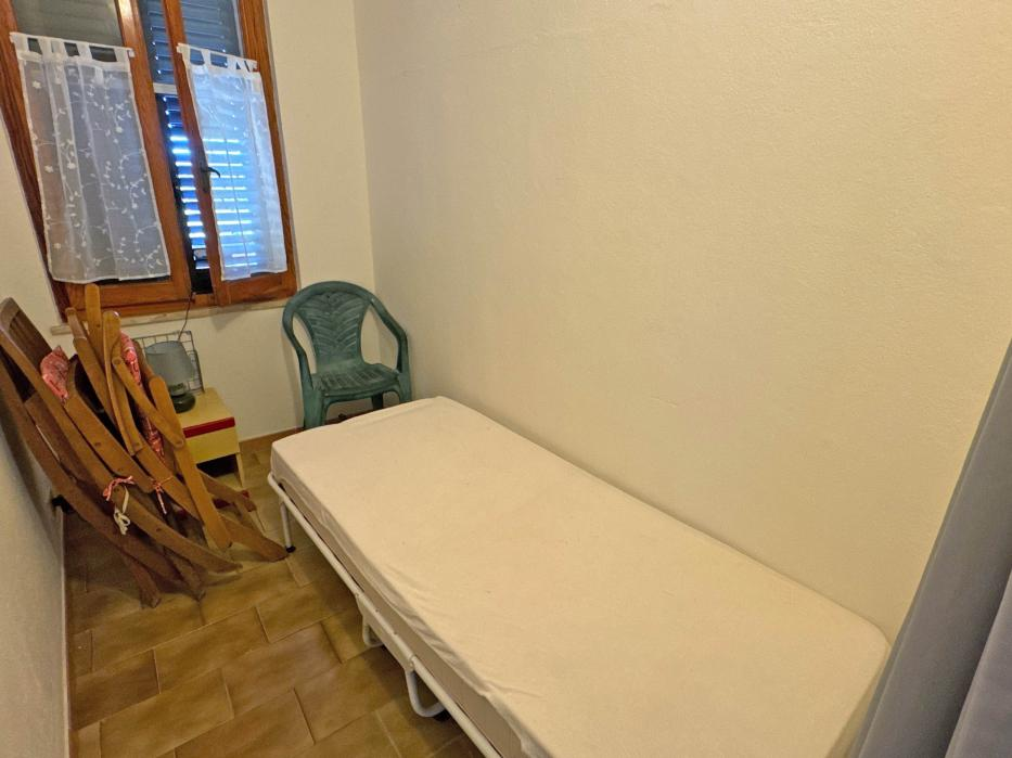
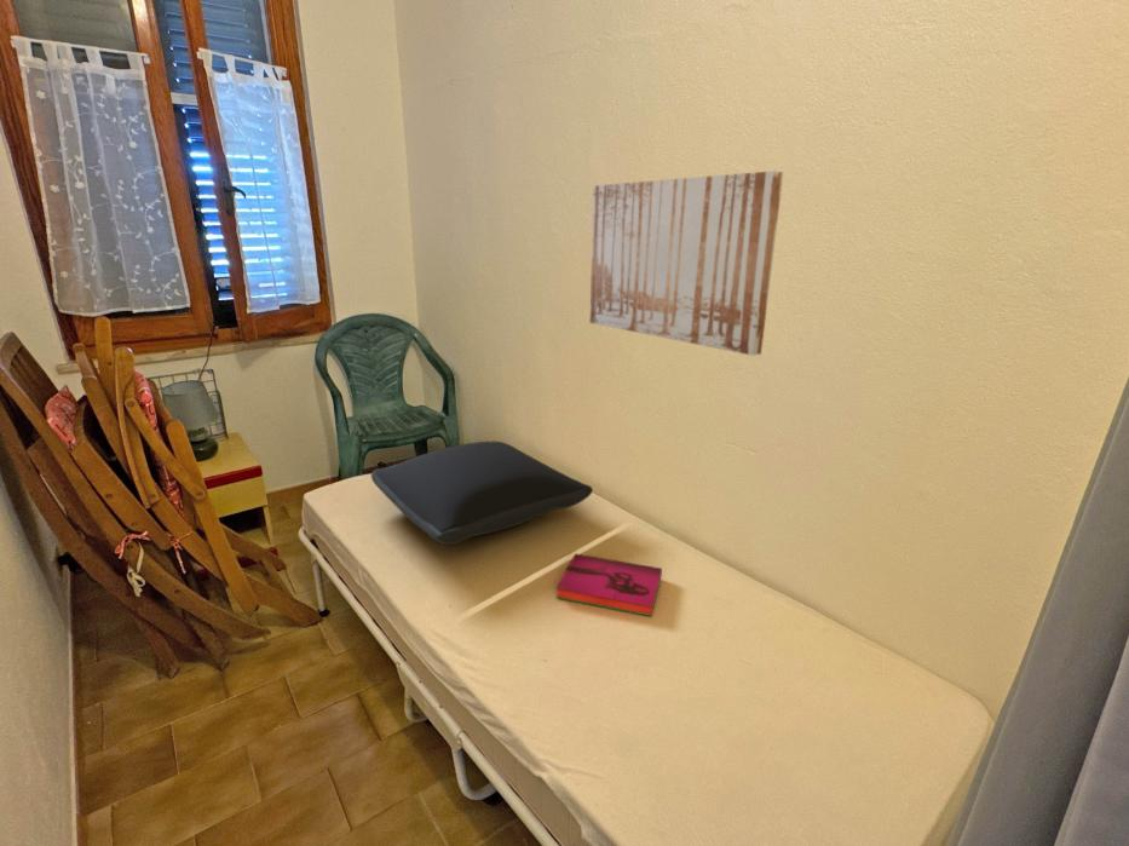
+ wall art (668, 260)
+ hardback book (610, 582)
+ pillow (478, 484)
